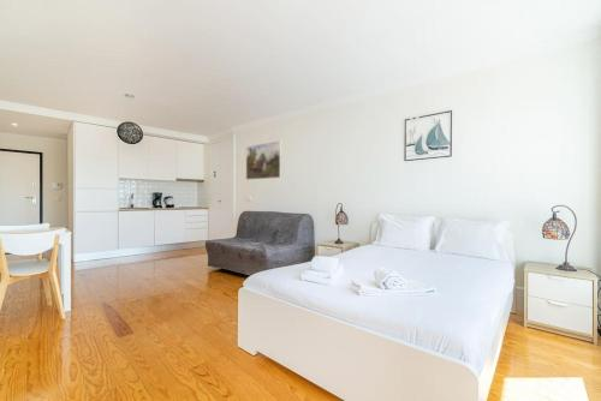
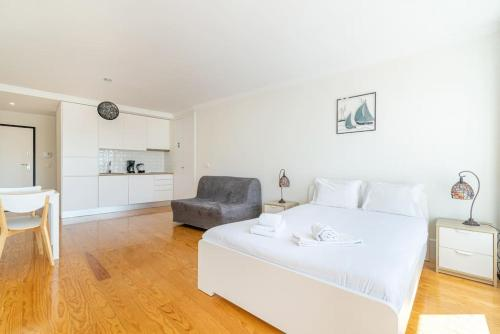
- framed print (262, 161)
